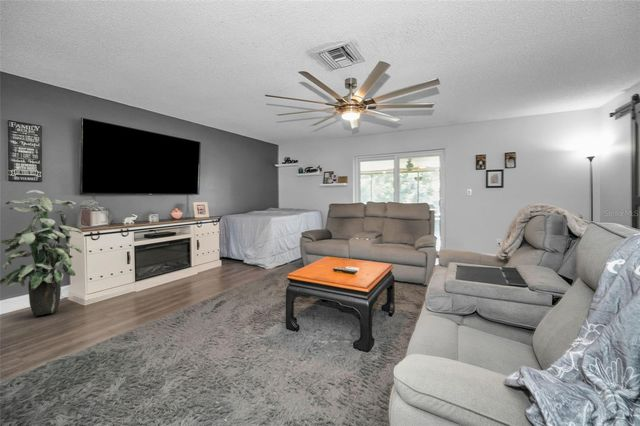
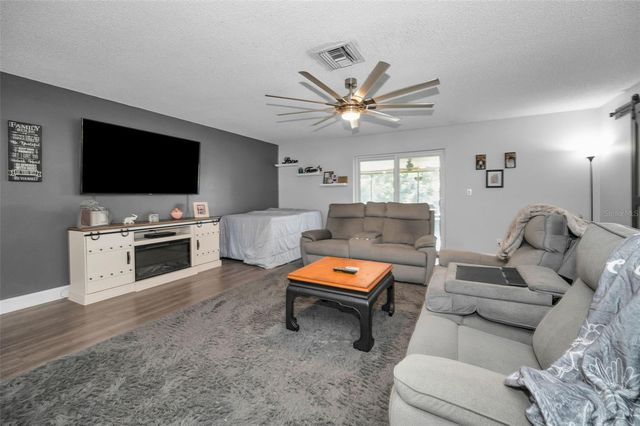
- indoor plant (40, 252)
